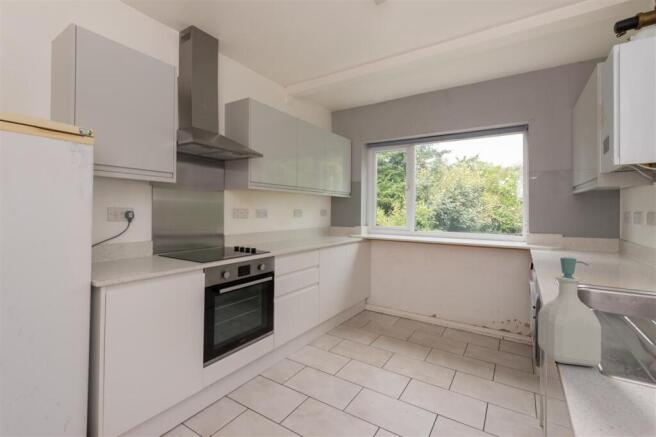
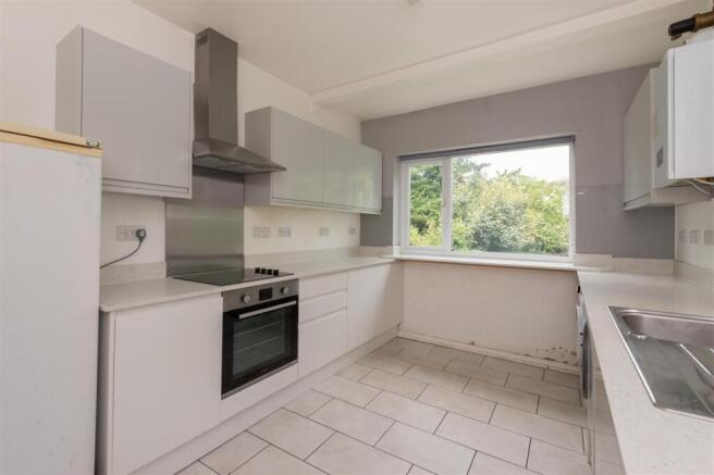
- soap bottle (567, 307)
